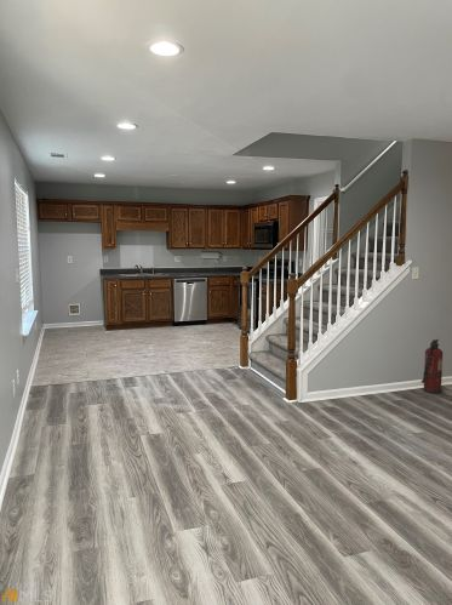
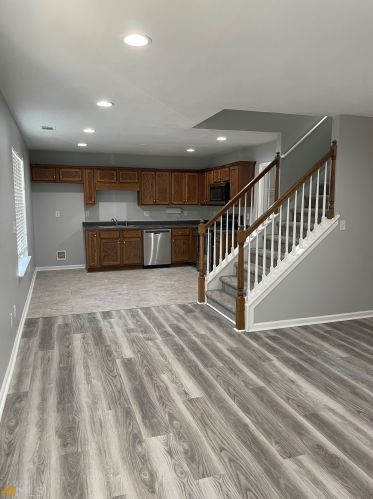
- fire extinguisher (430, 365)
